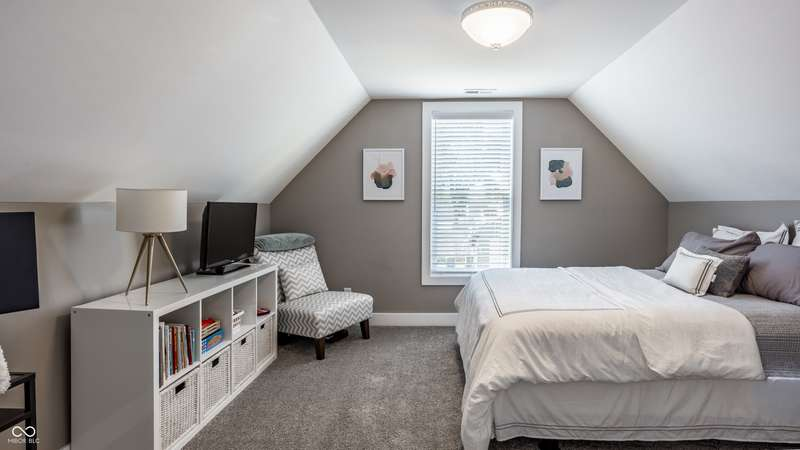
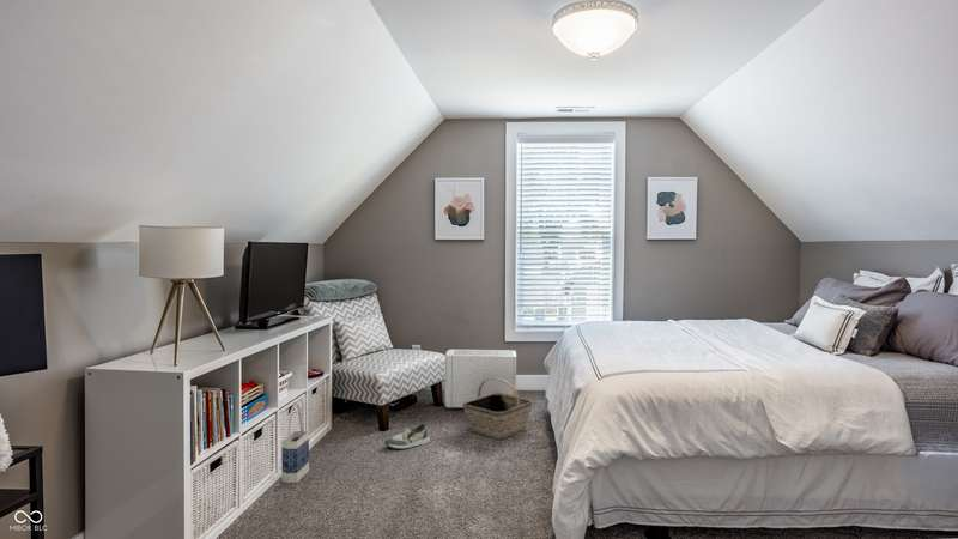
+ bag (295, 440)
+ air purifier (480, 378)
+ shoe (407, 435)
+ basket (497, 404)
